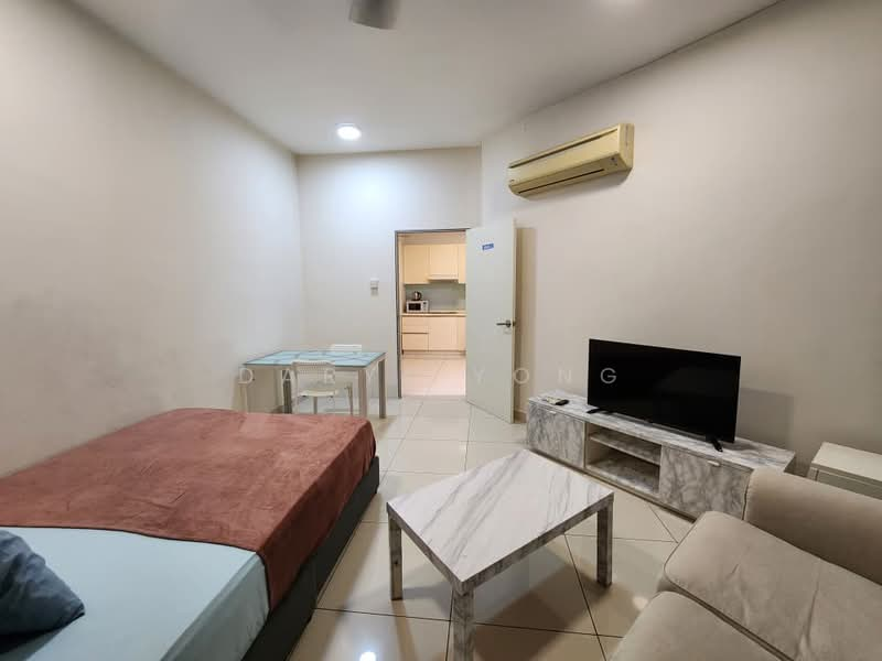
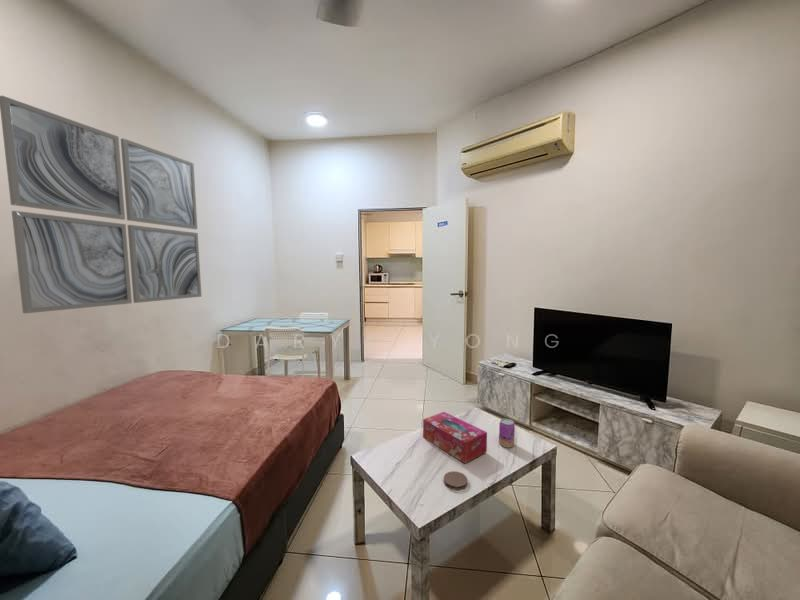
+ beverage can (506, 432)
+ coaster (455, 480)
+ tissue box (453, 435)
+ wall art (125, 224)
